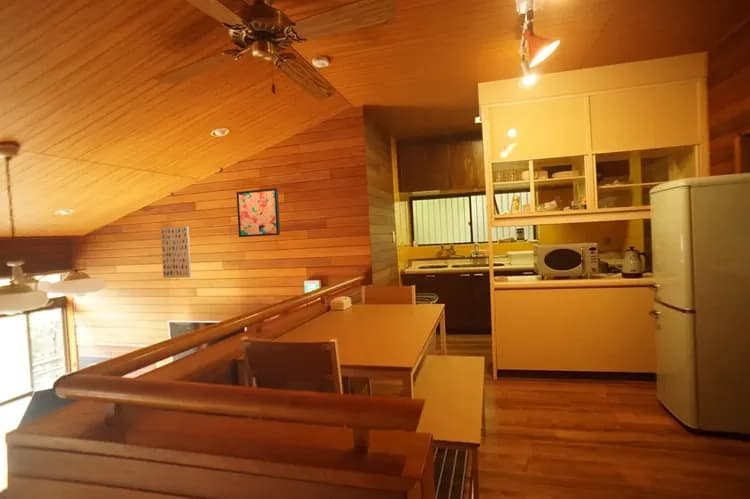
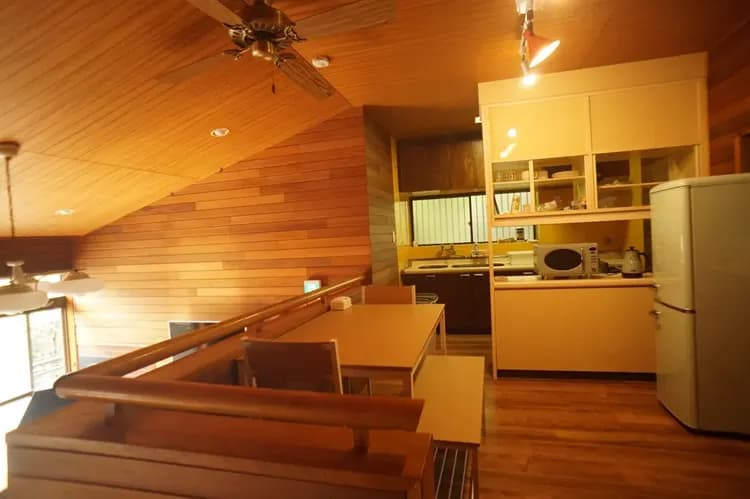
- wall art (258, 213)
- wall art (175, 252)
